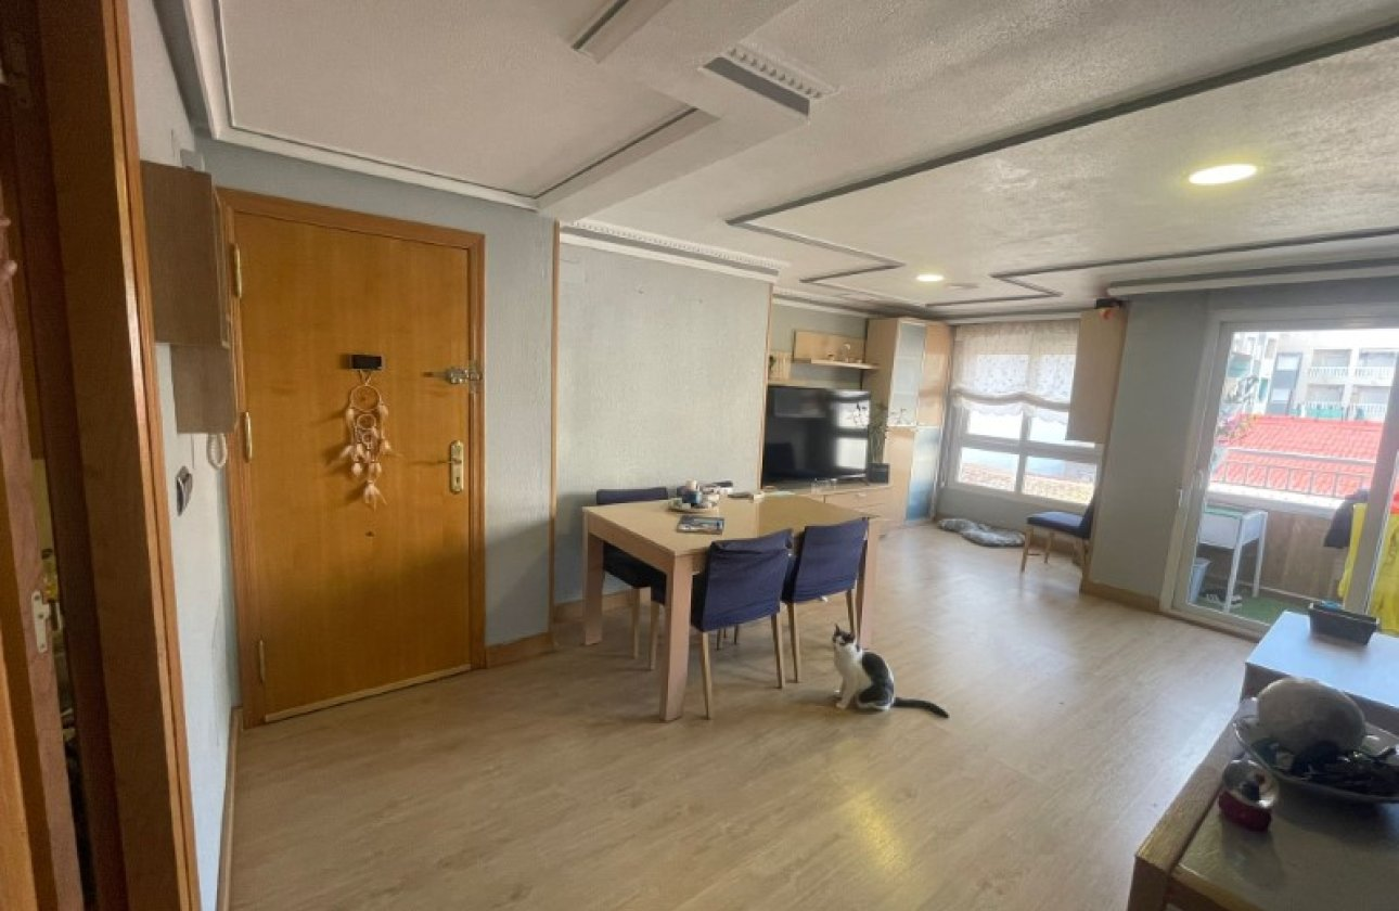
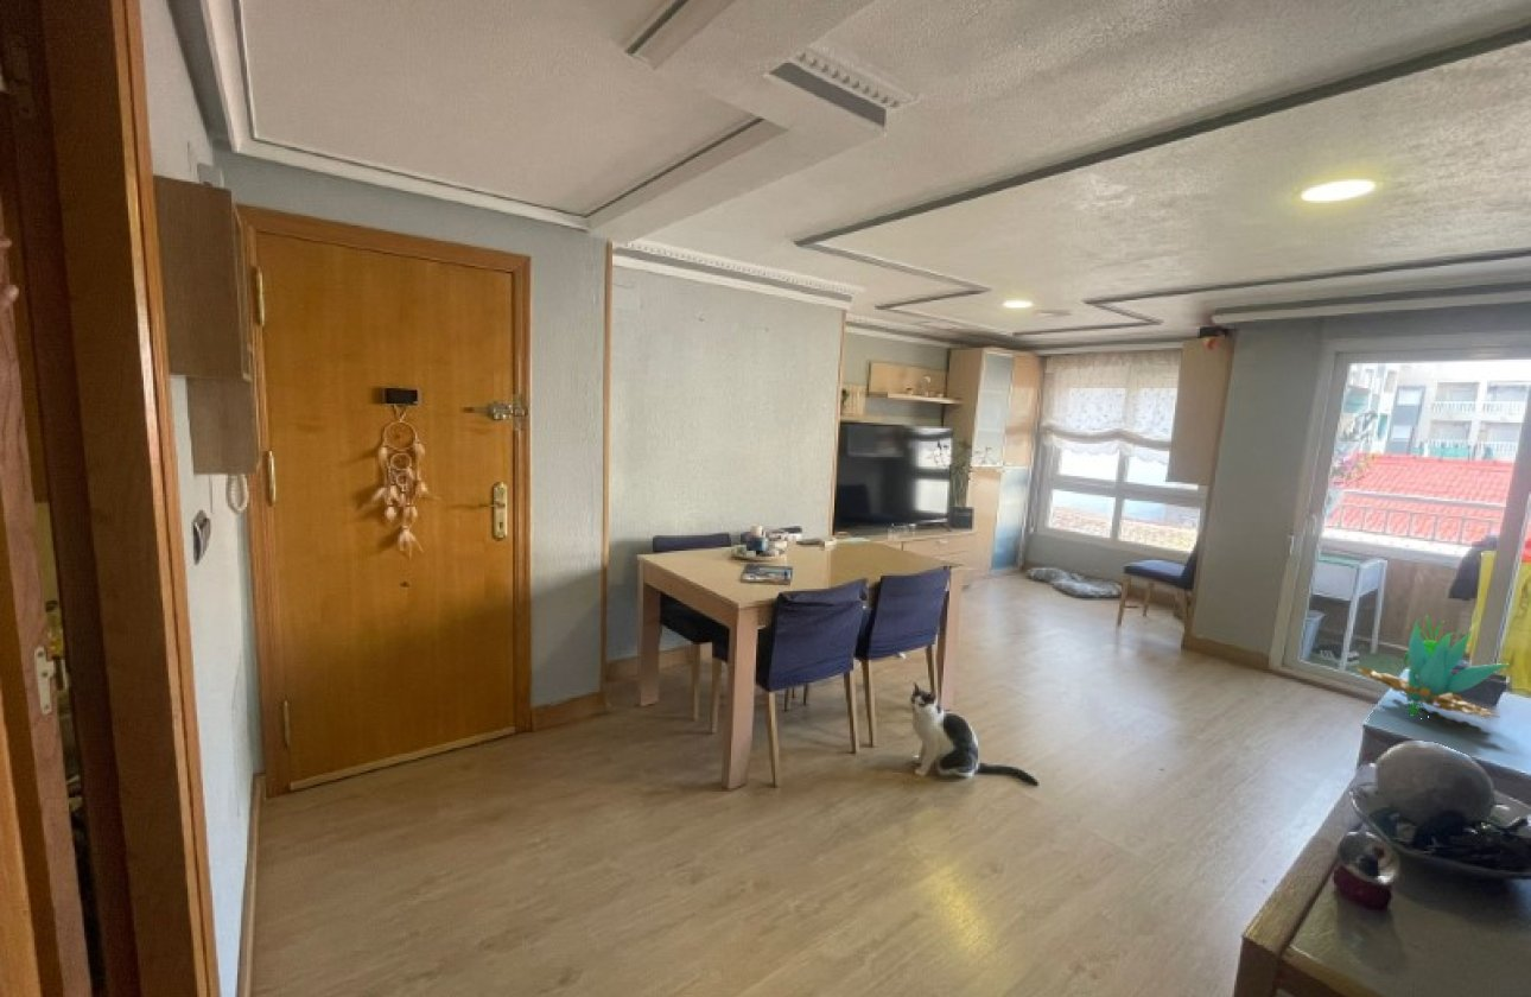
+ plant (1436, 666)
